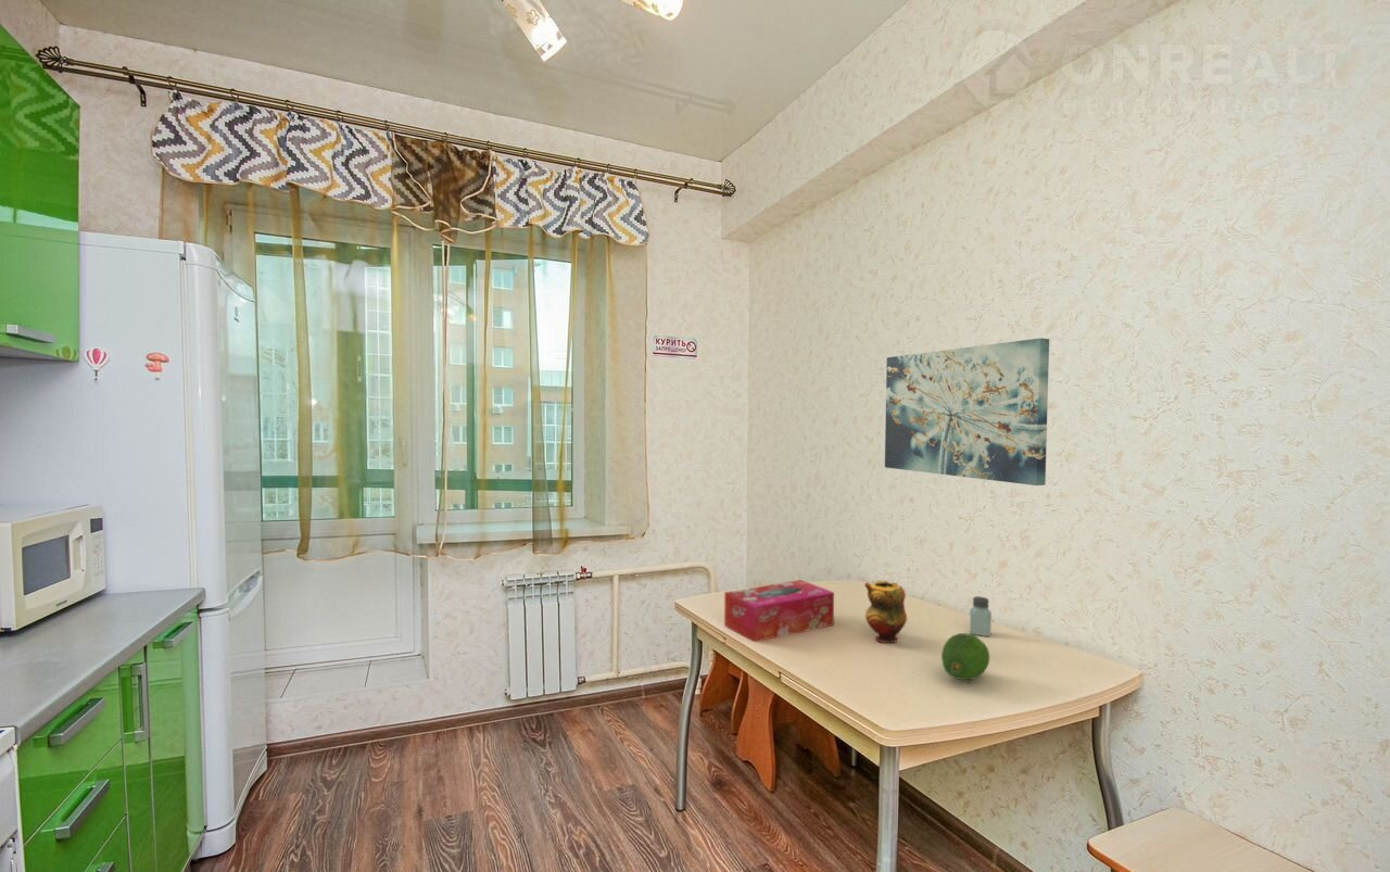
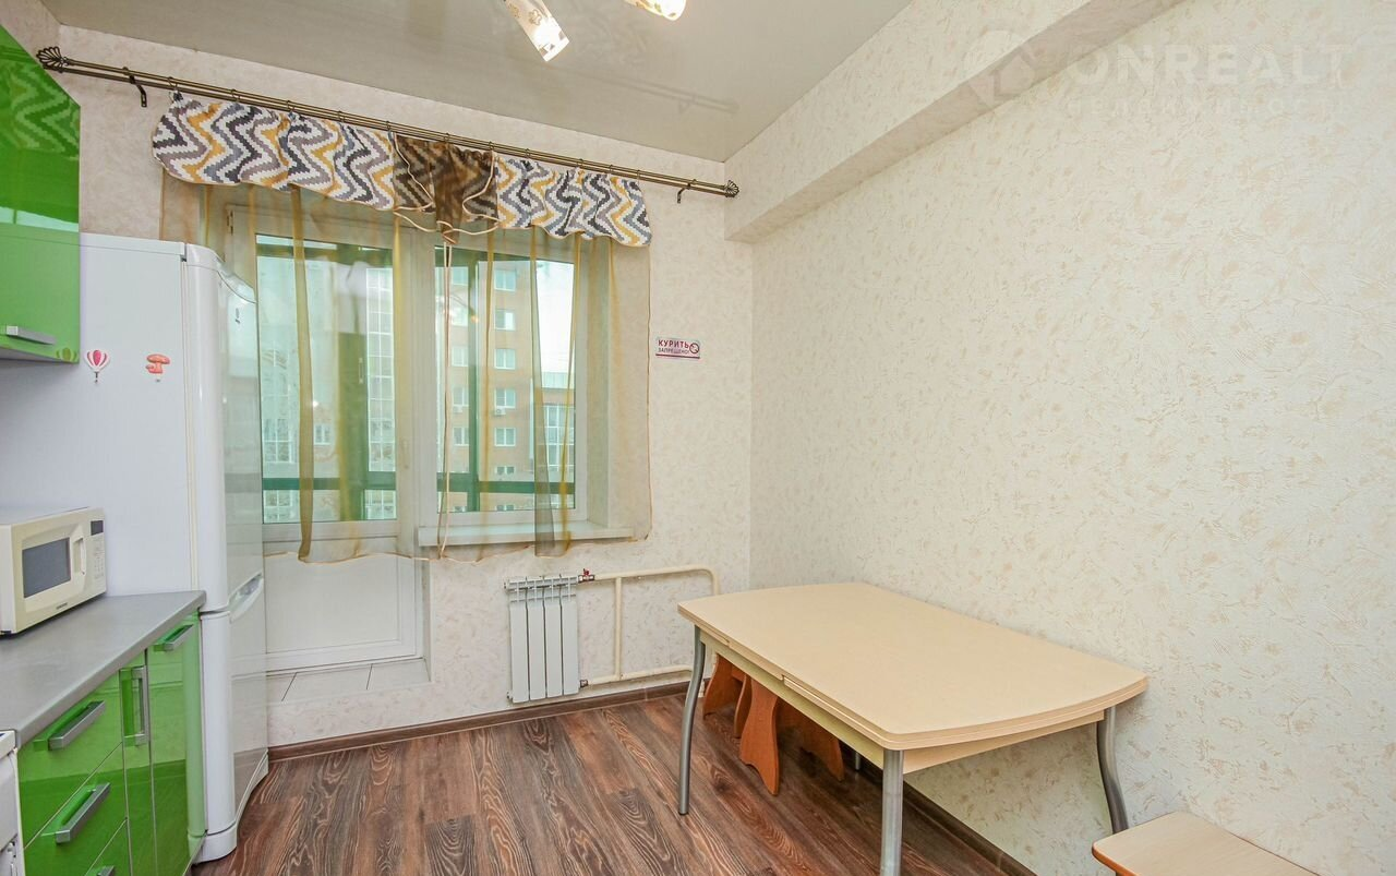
- fruit (962, 657)
- tissue box (779, 608)
- saltshaker (980, 616)
- wall art (955, 412)
- teapot (887, 607)
